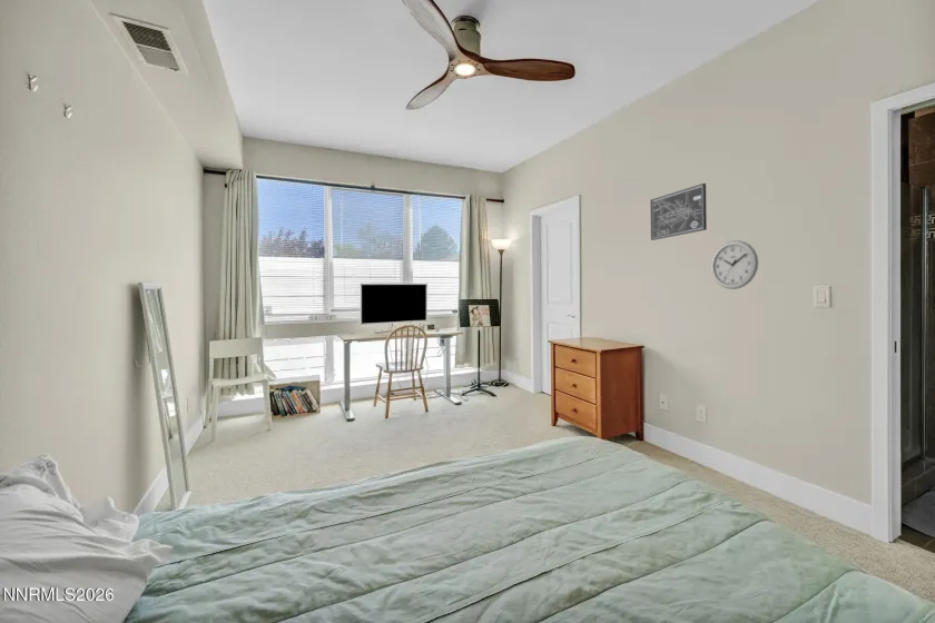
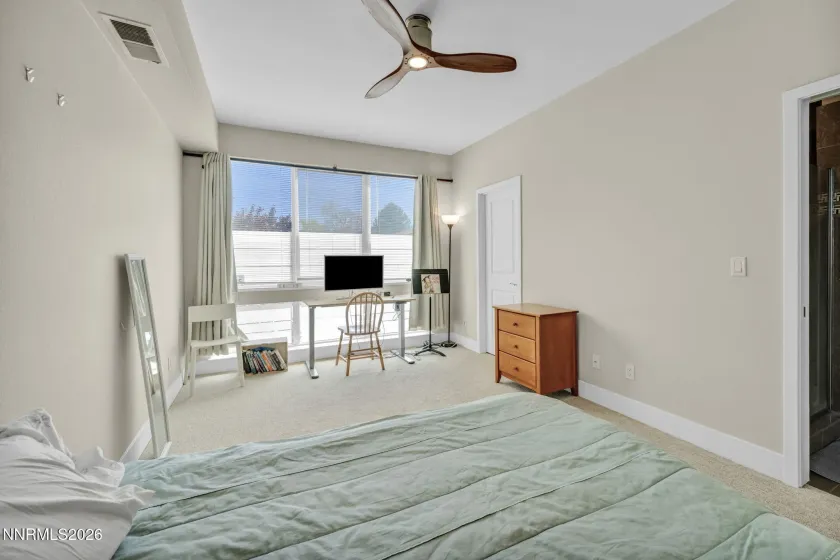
- wall art (676, 214)
- wall clock (732, 265)
